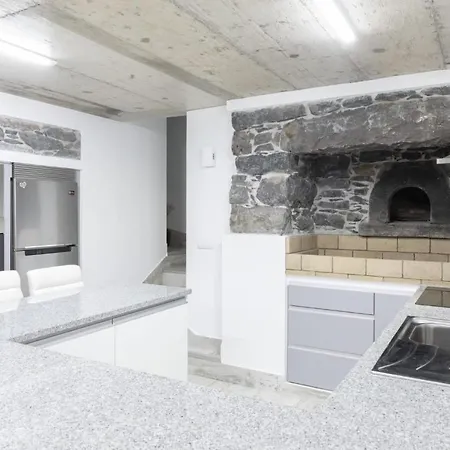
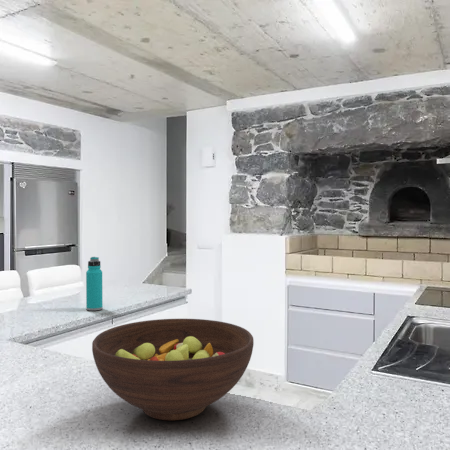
+ fruit bowl (174, 372)
+ water bottle (94, 283)
